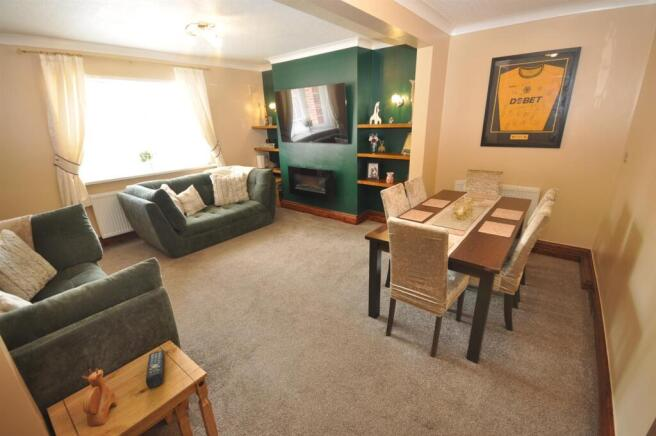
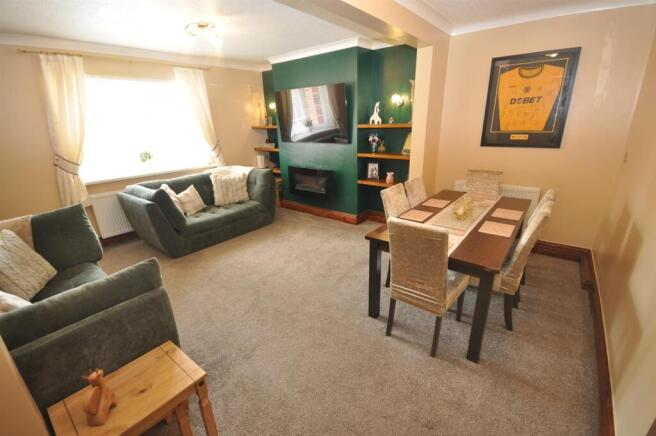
- remote control (155, 366)
